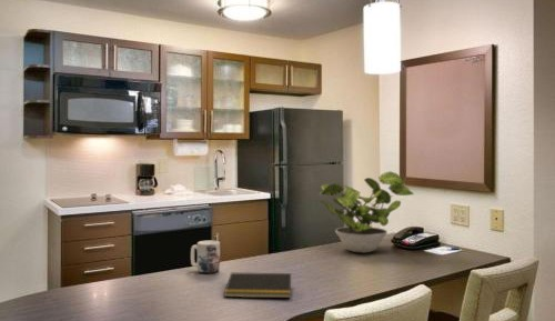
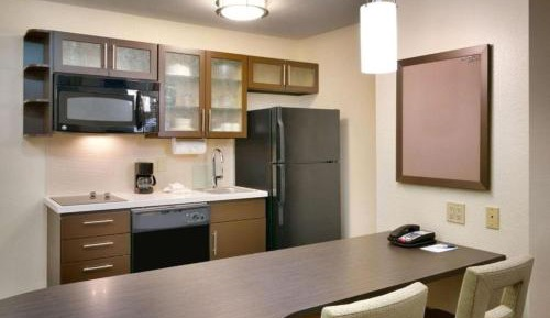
- notepad (259, 284)
- mug (205, 257)
- potted plant (365, 211)
